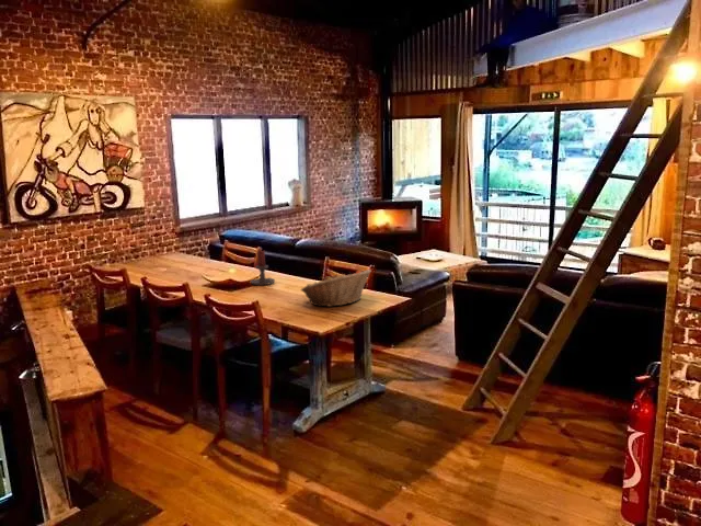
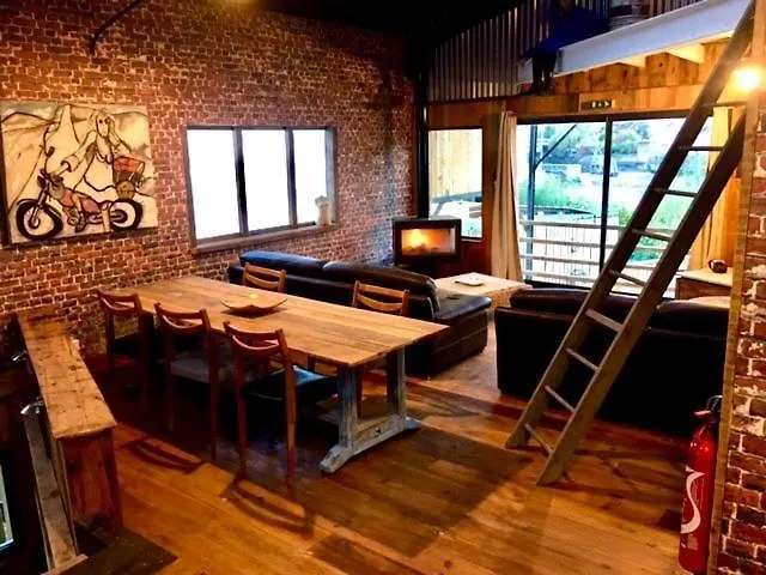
- fruit basket (336, 285)
- candle holder (263, 266)
